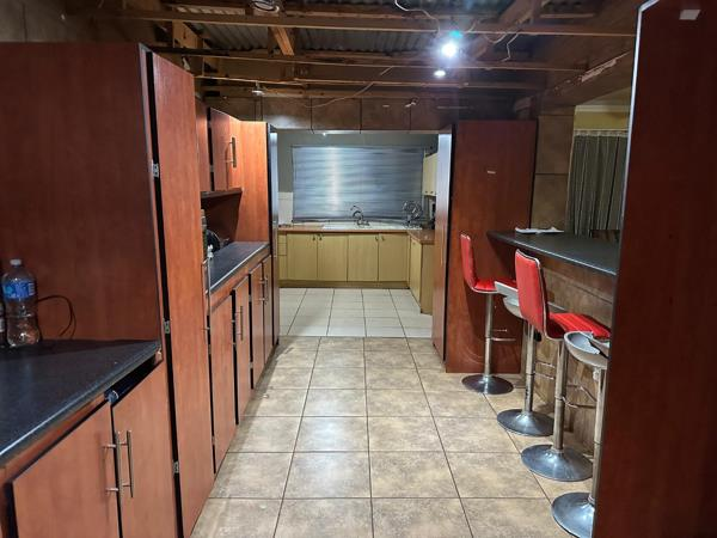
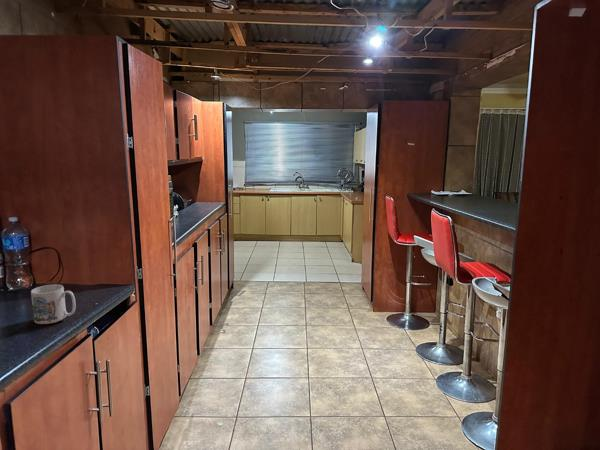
+ mug (54, 304)
